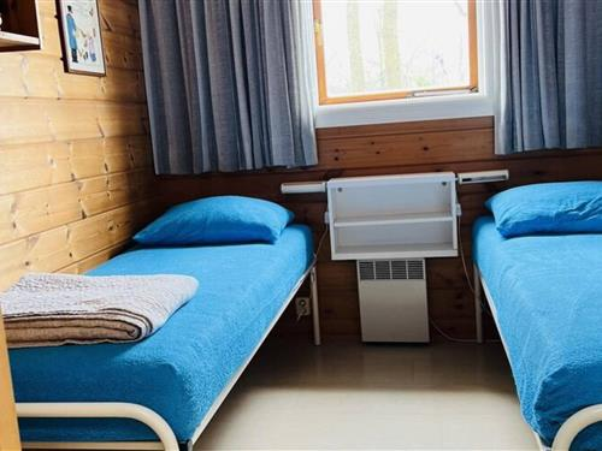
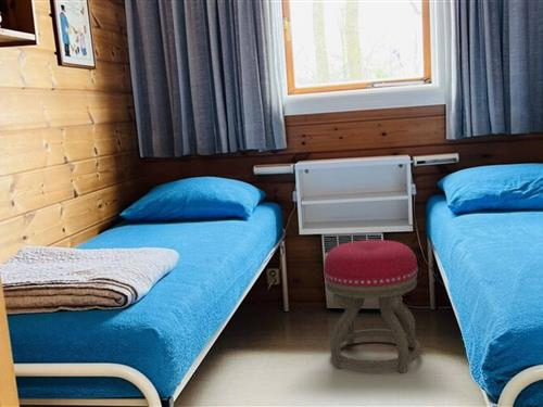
+ stool (371, 297)
